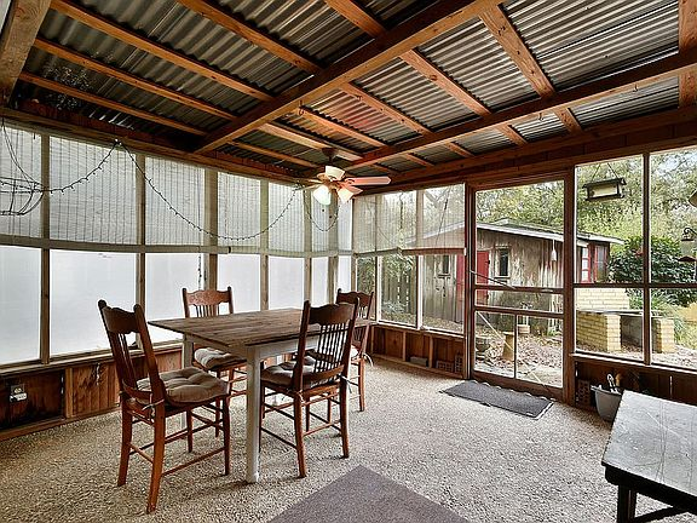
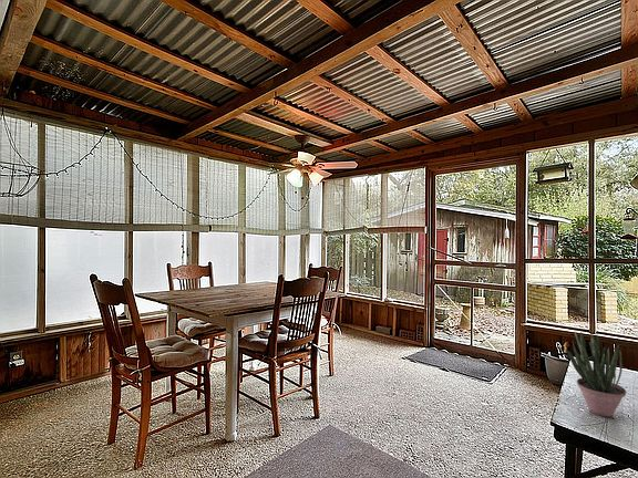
+ potted plant (595, 372)
